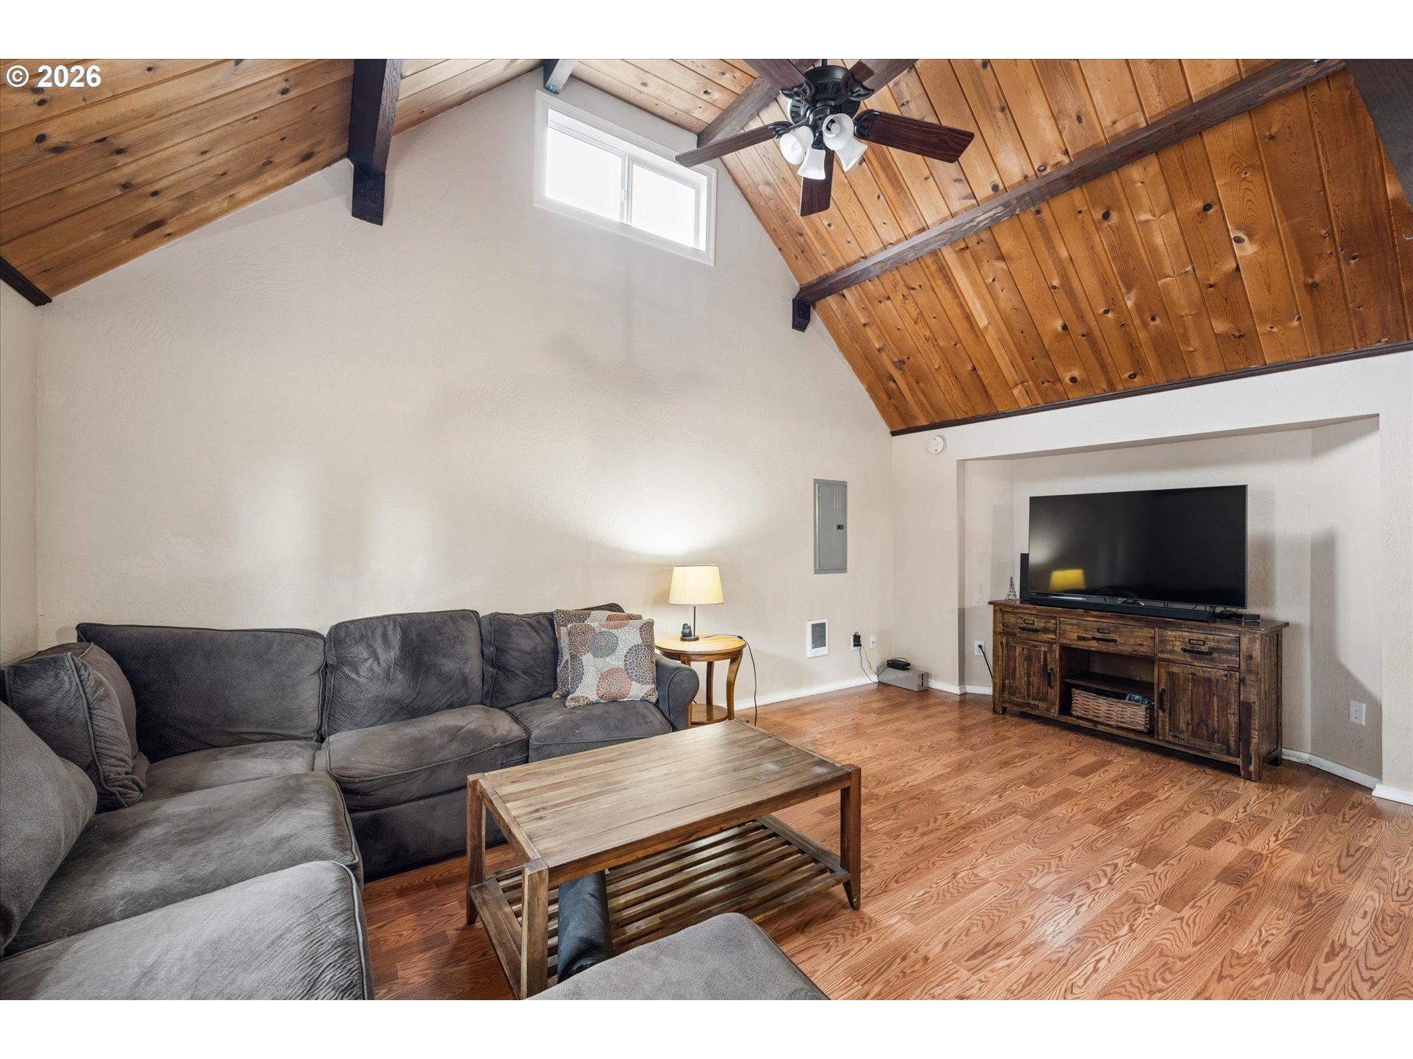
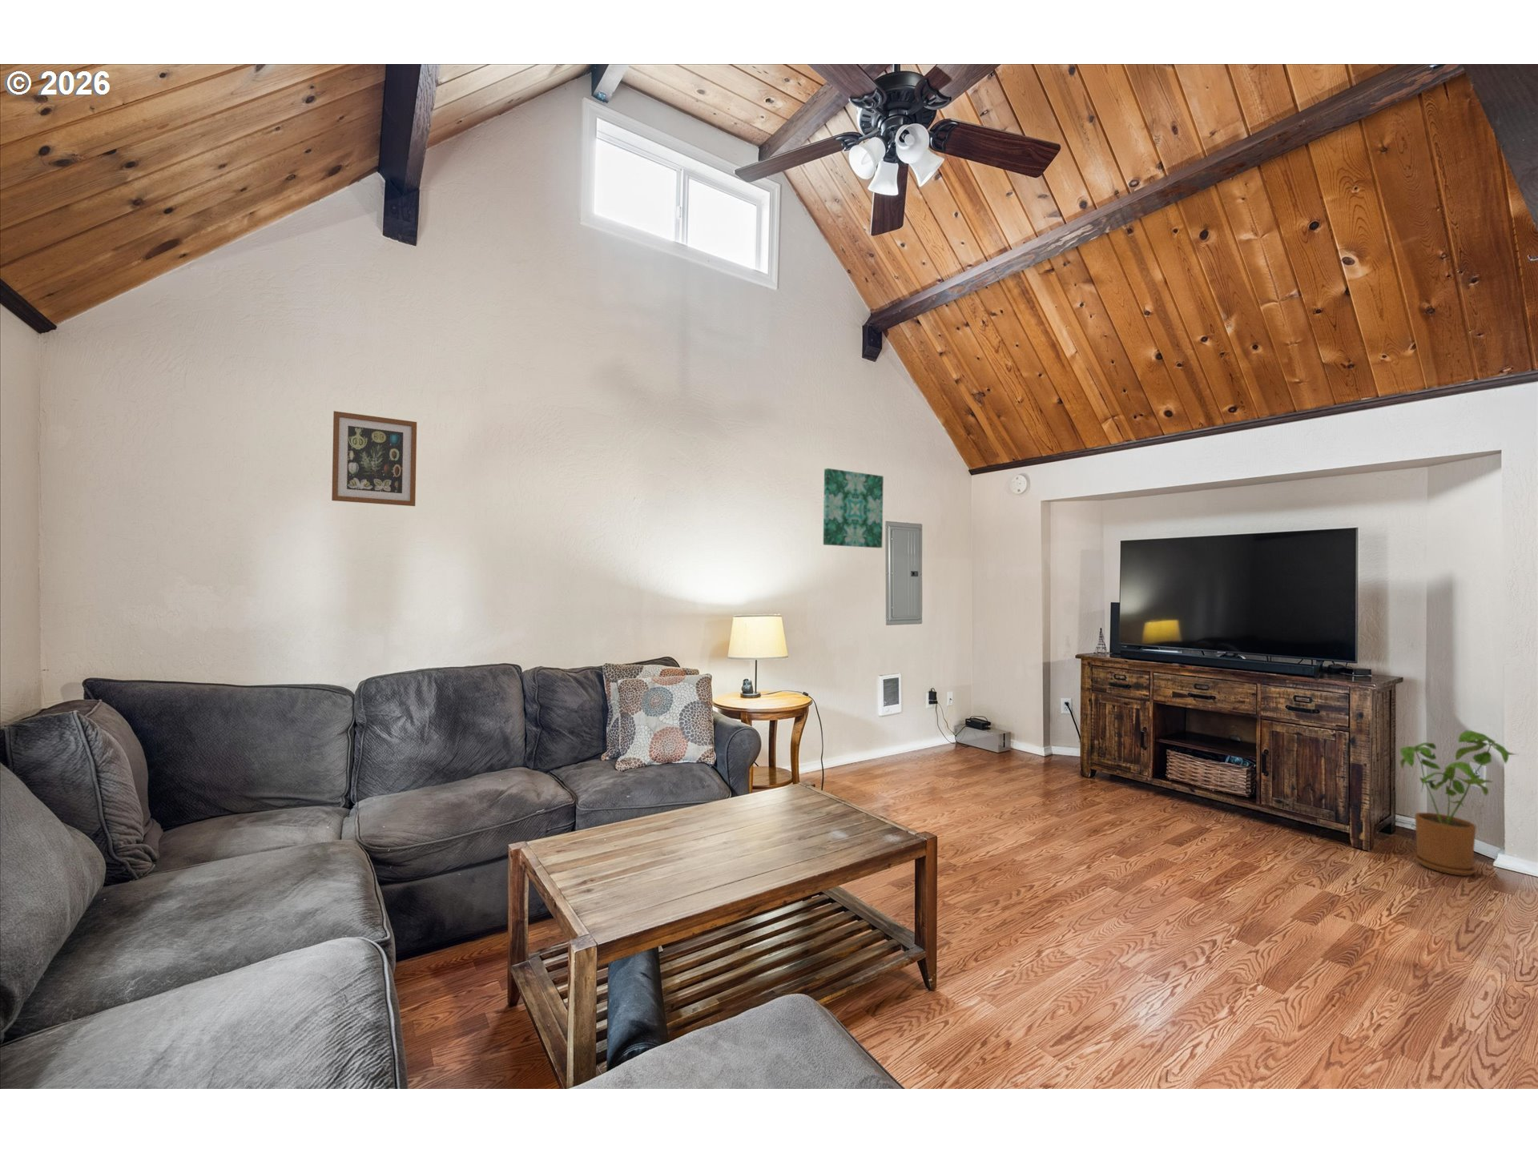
+ wall art (853, 509)
+ wall art (375, 459)
+ house plant (1450, 799)
